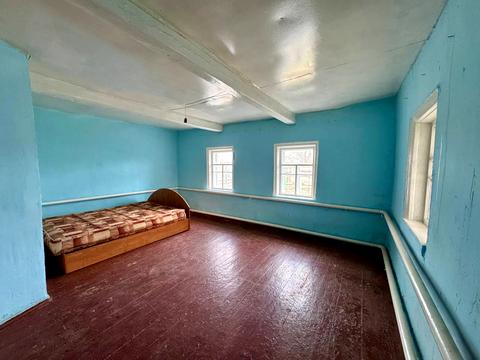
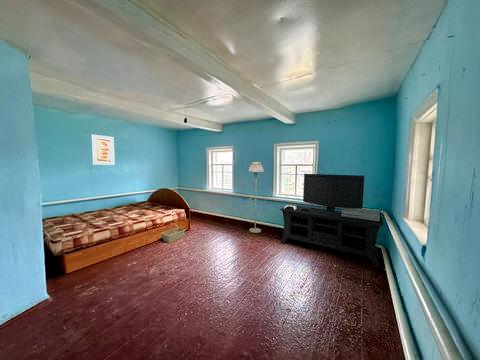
+ basket (173, 231)
+ media console (327, 212)
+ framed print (103, 150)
+ floor lamp (255, 196)
